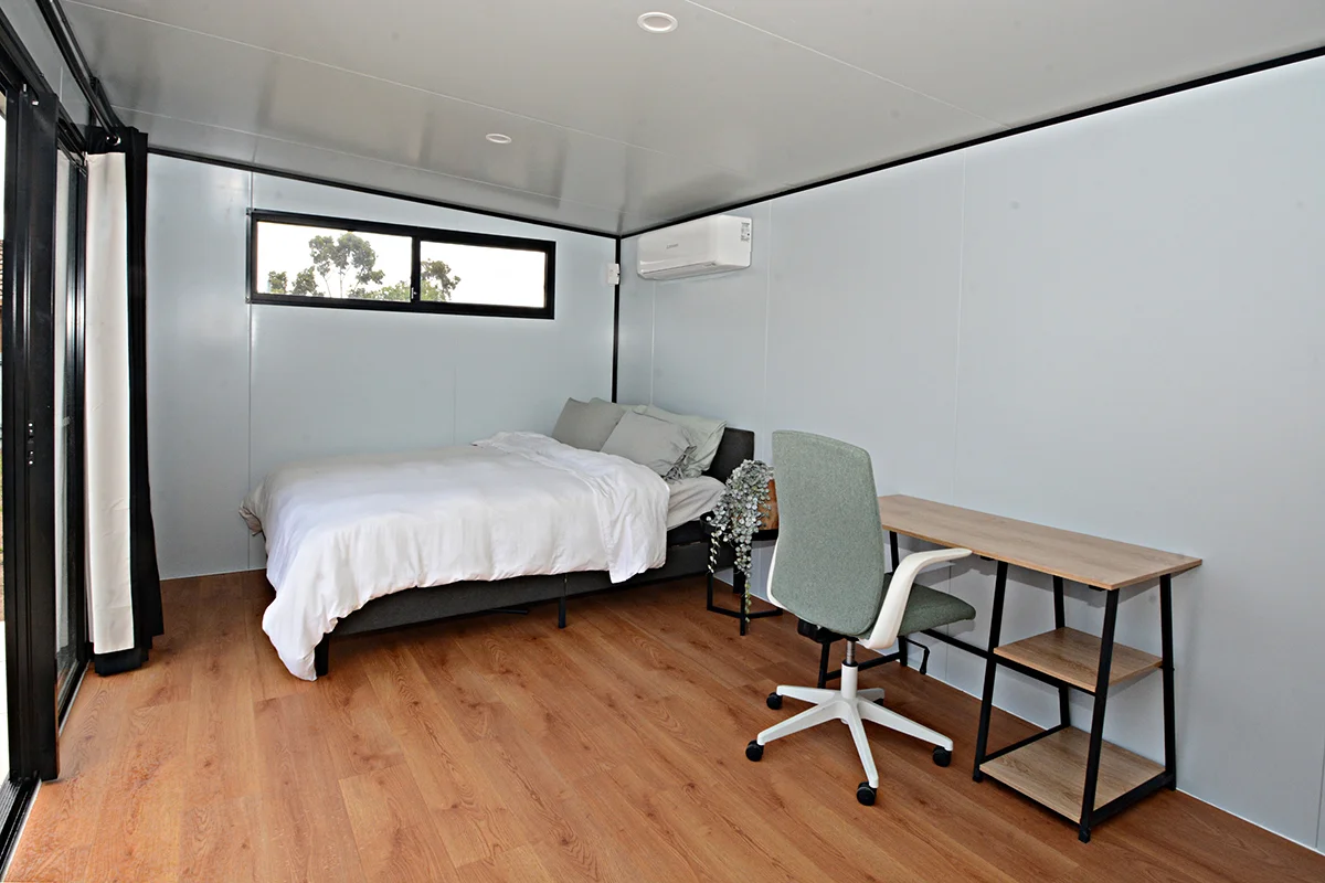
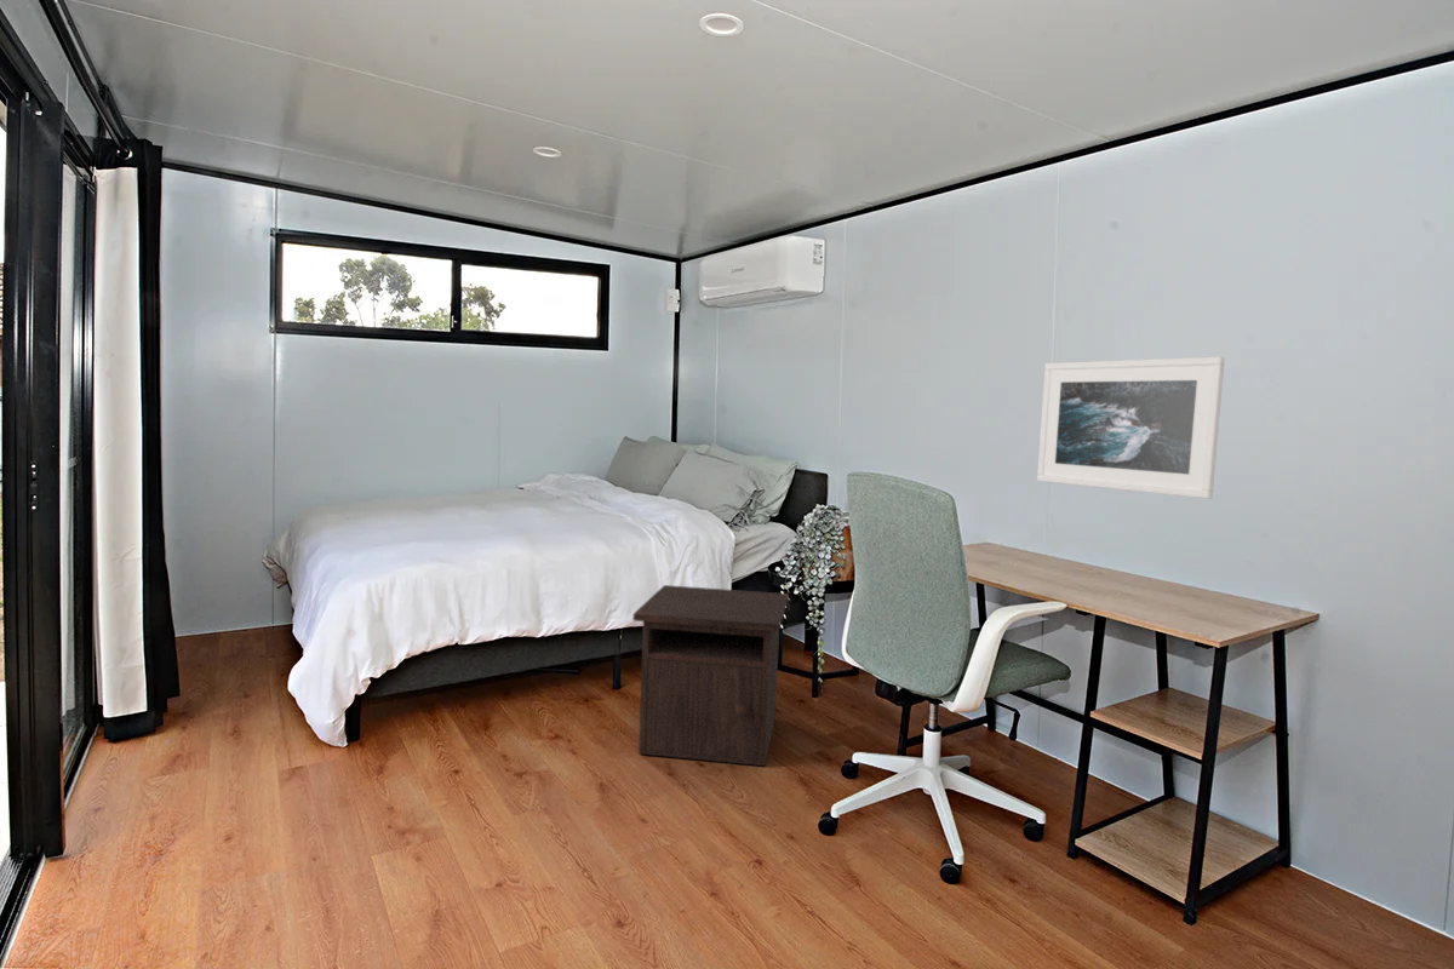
+ nightstand (712, 670)
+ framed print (1121, 424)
